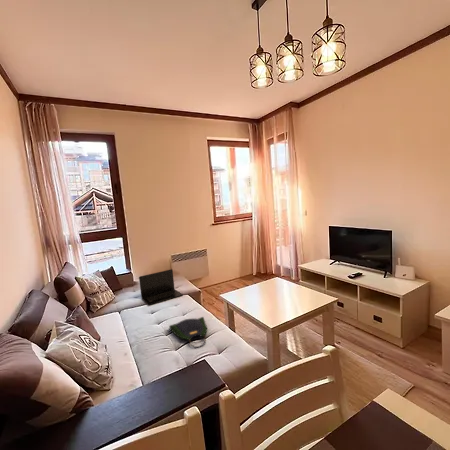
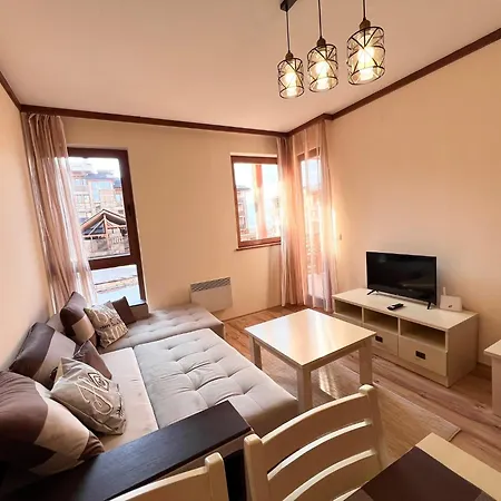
- laptop (161, 286)
- handbag (192, 330)
